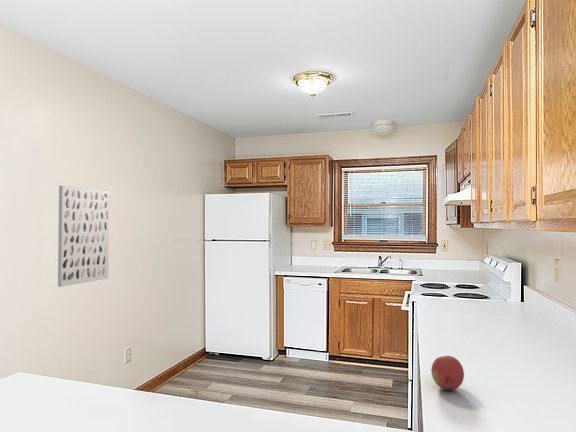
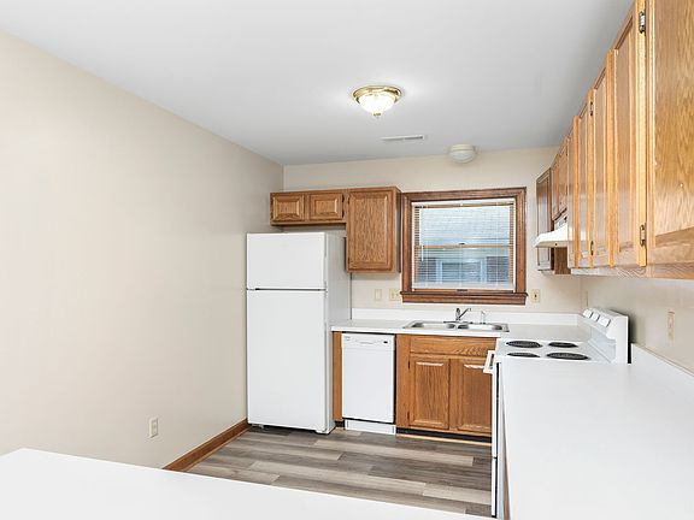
- wall art (85, 235)
- fruit (447, 372)
